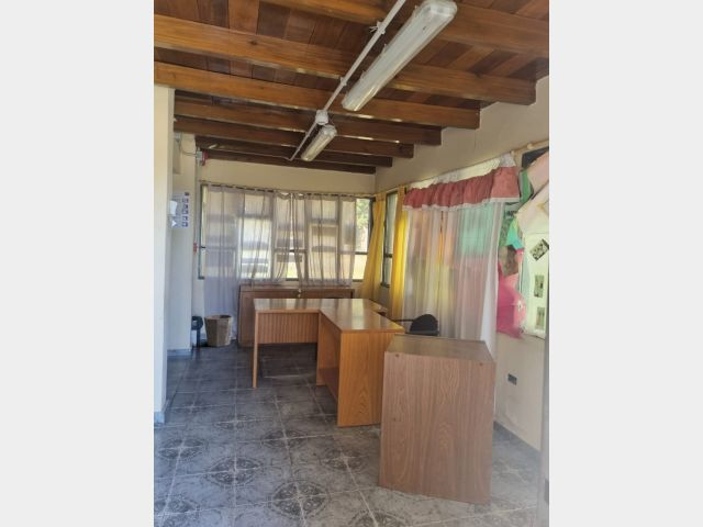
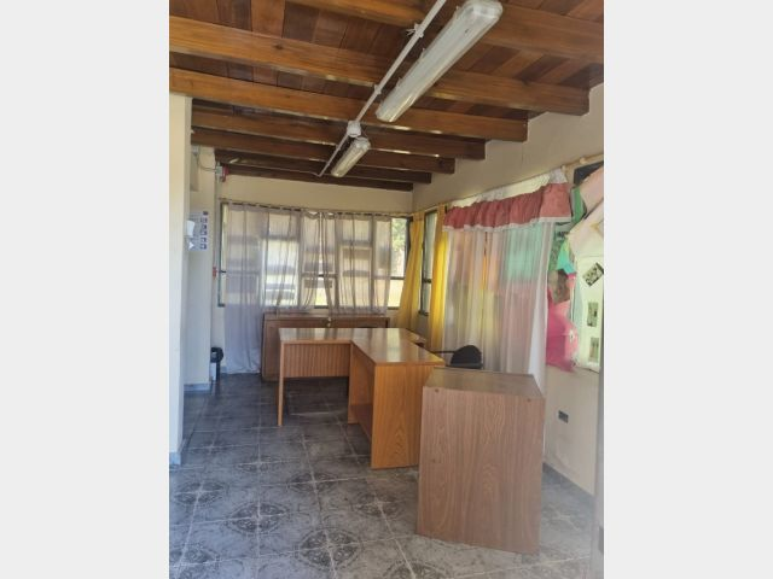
- waste bin (219, 329)
